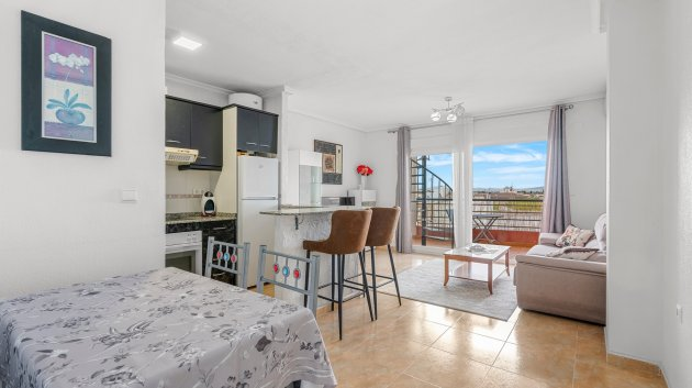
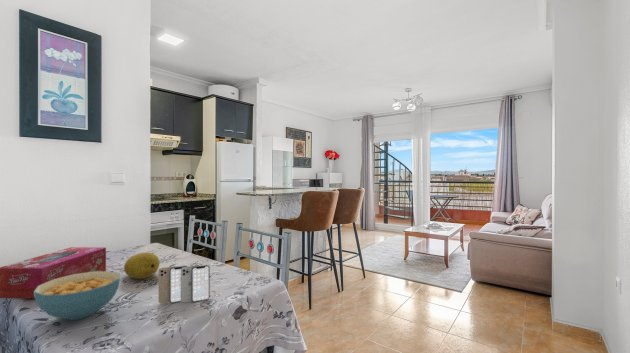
+ smartphone (184, 283)
+ fruit (140, 264)
+ tissue box (58, 269)
+ cereal bowl (80, 298)
